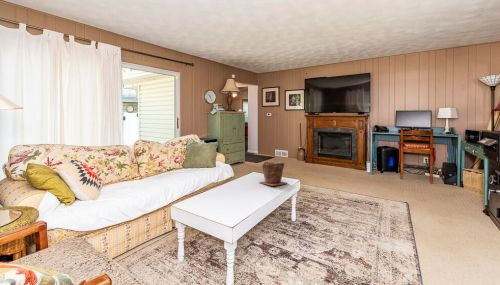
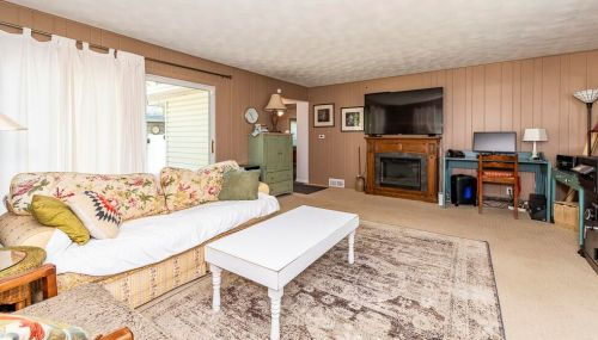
- plant pot (273, 172)
